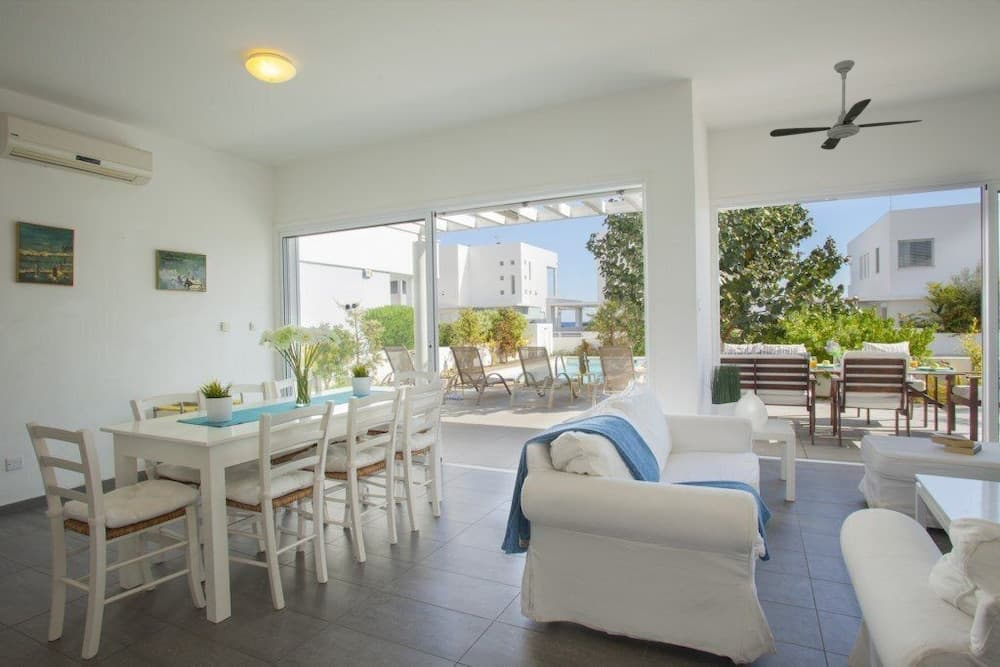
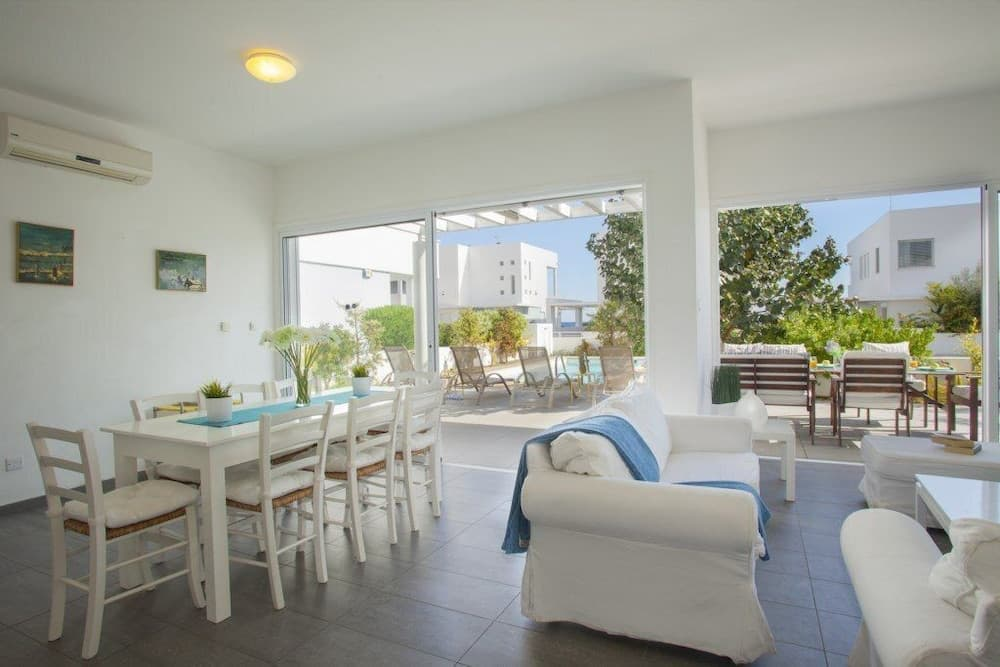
- ceiling fan (842, 99)
